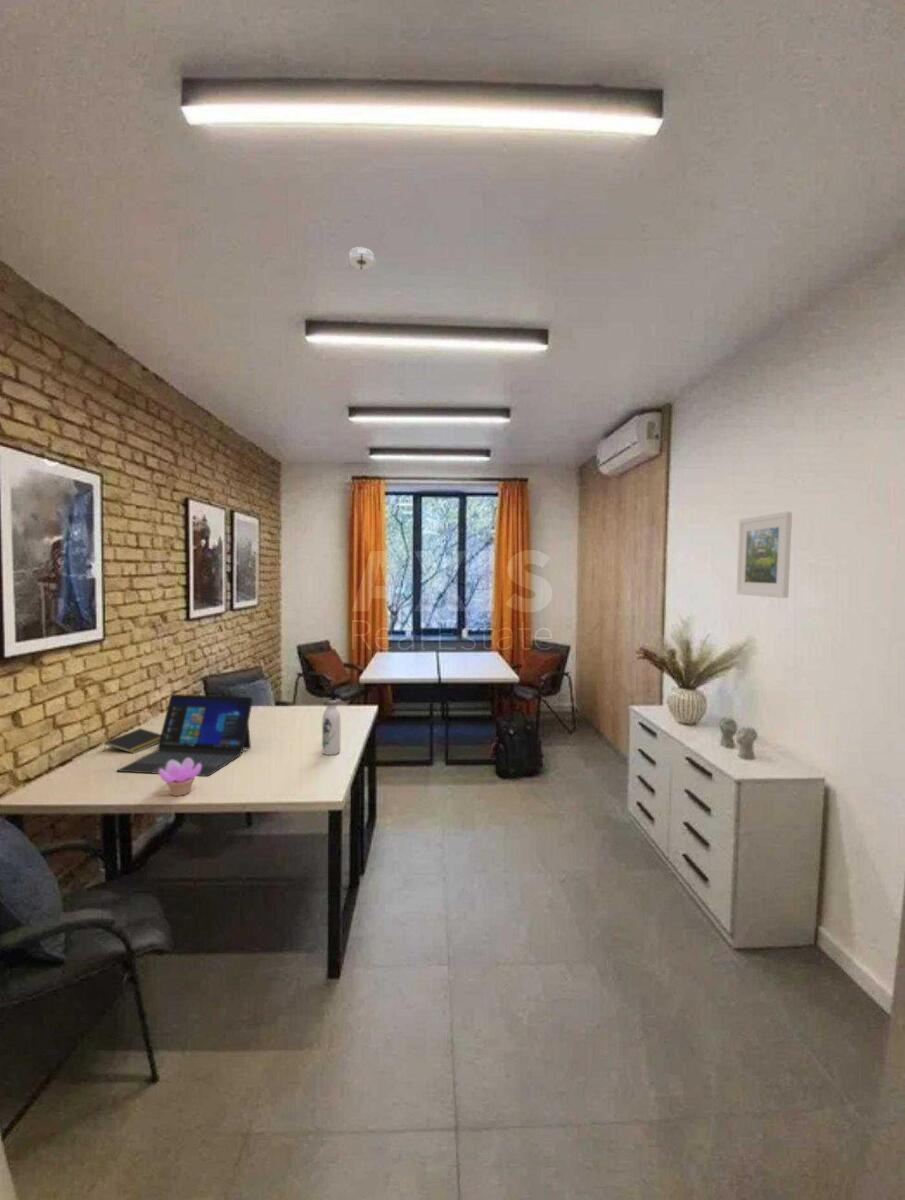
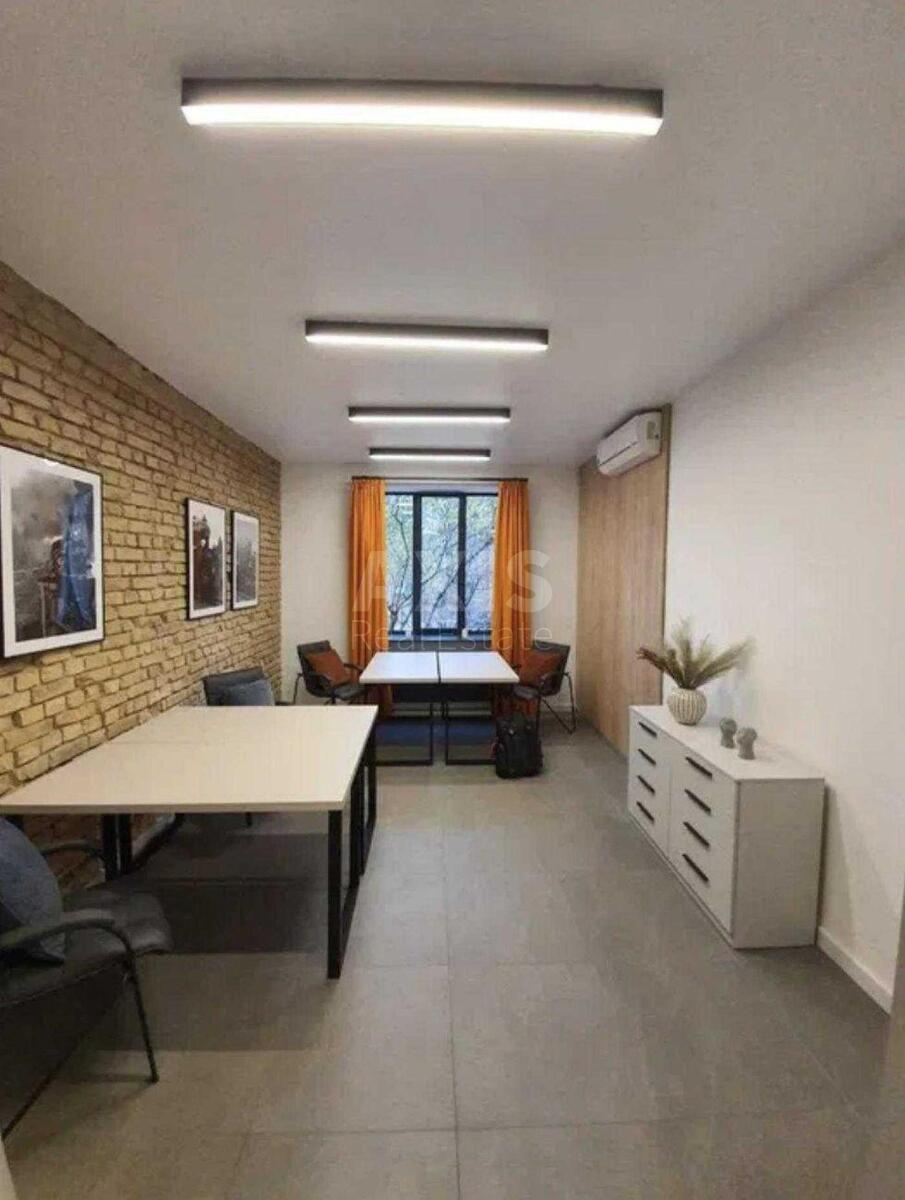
- smoke detector (360, 258)
- laptop (189, 731)
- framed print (762, 556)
- succulent plant (178, 776)
- notepad (137, 740)
- water bottle (331, 726)
